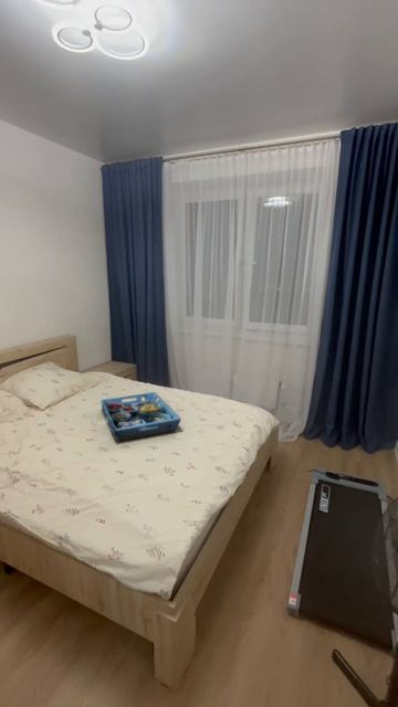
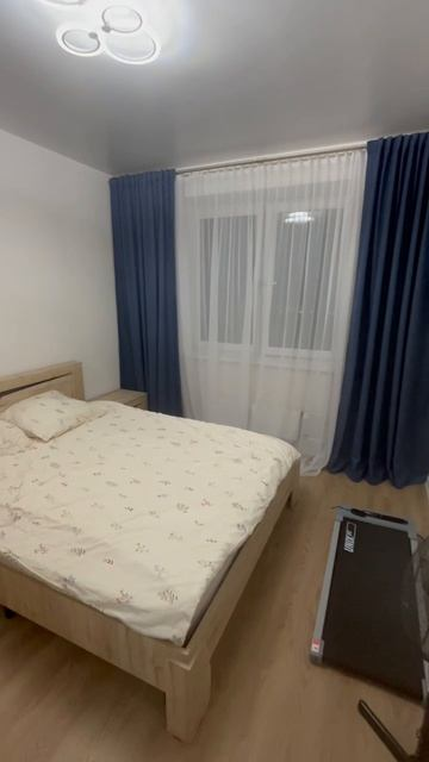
- serving tray (138, 412)
